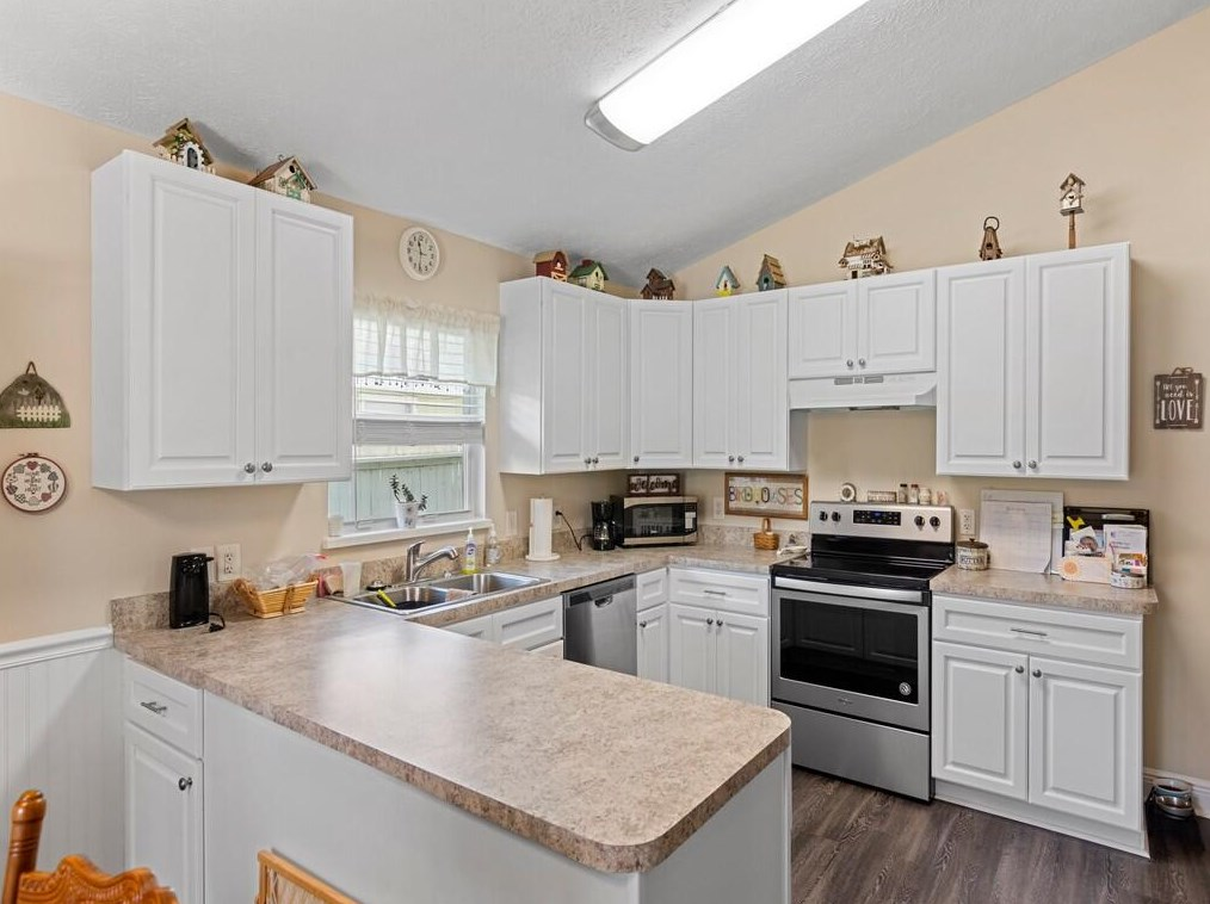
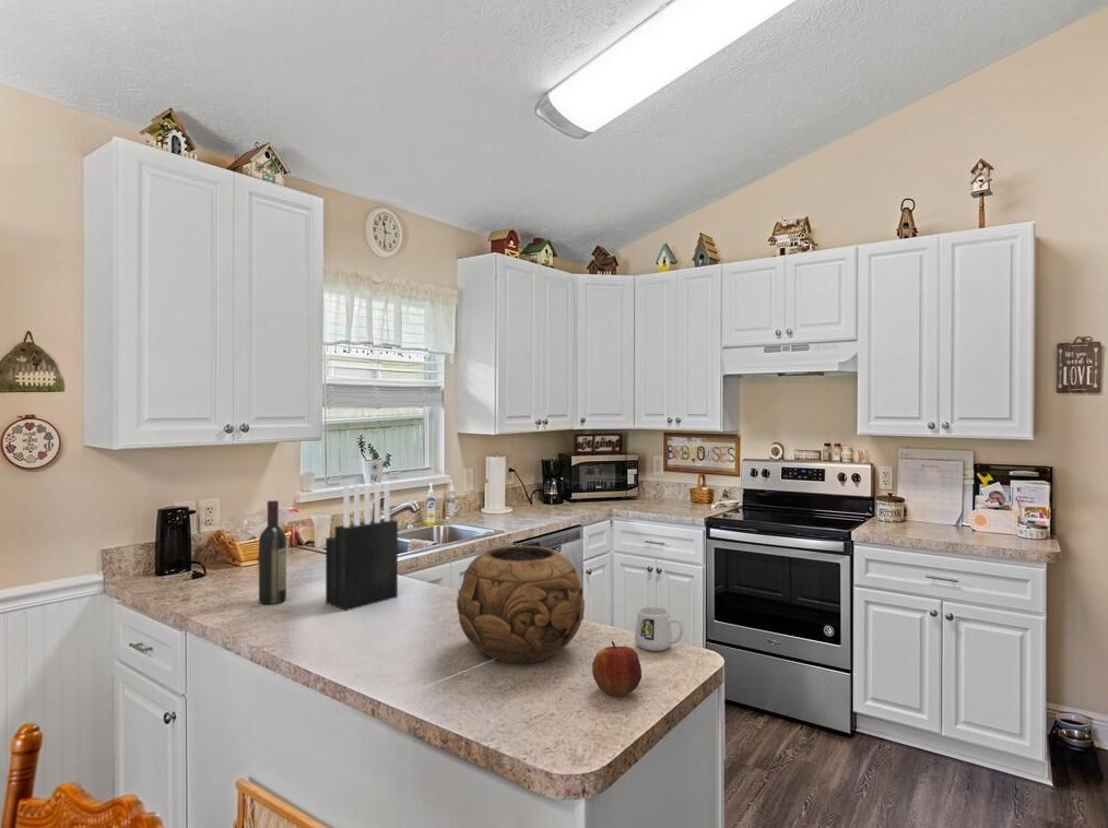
+ mug (659, 629)
+ apple (616, 667)
+ wine bottle (272, 551)
+ decorative bowl (520, 602)
+ knife block (359, 541)
